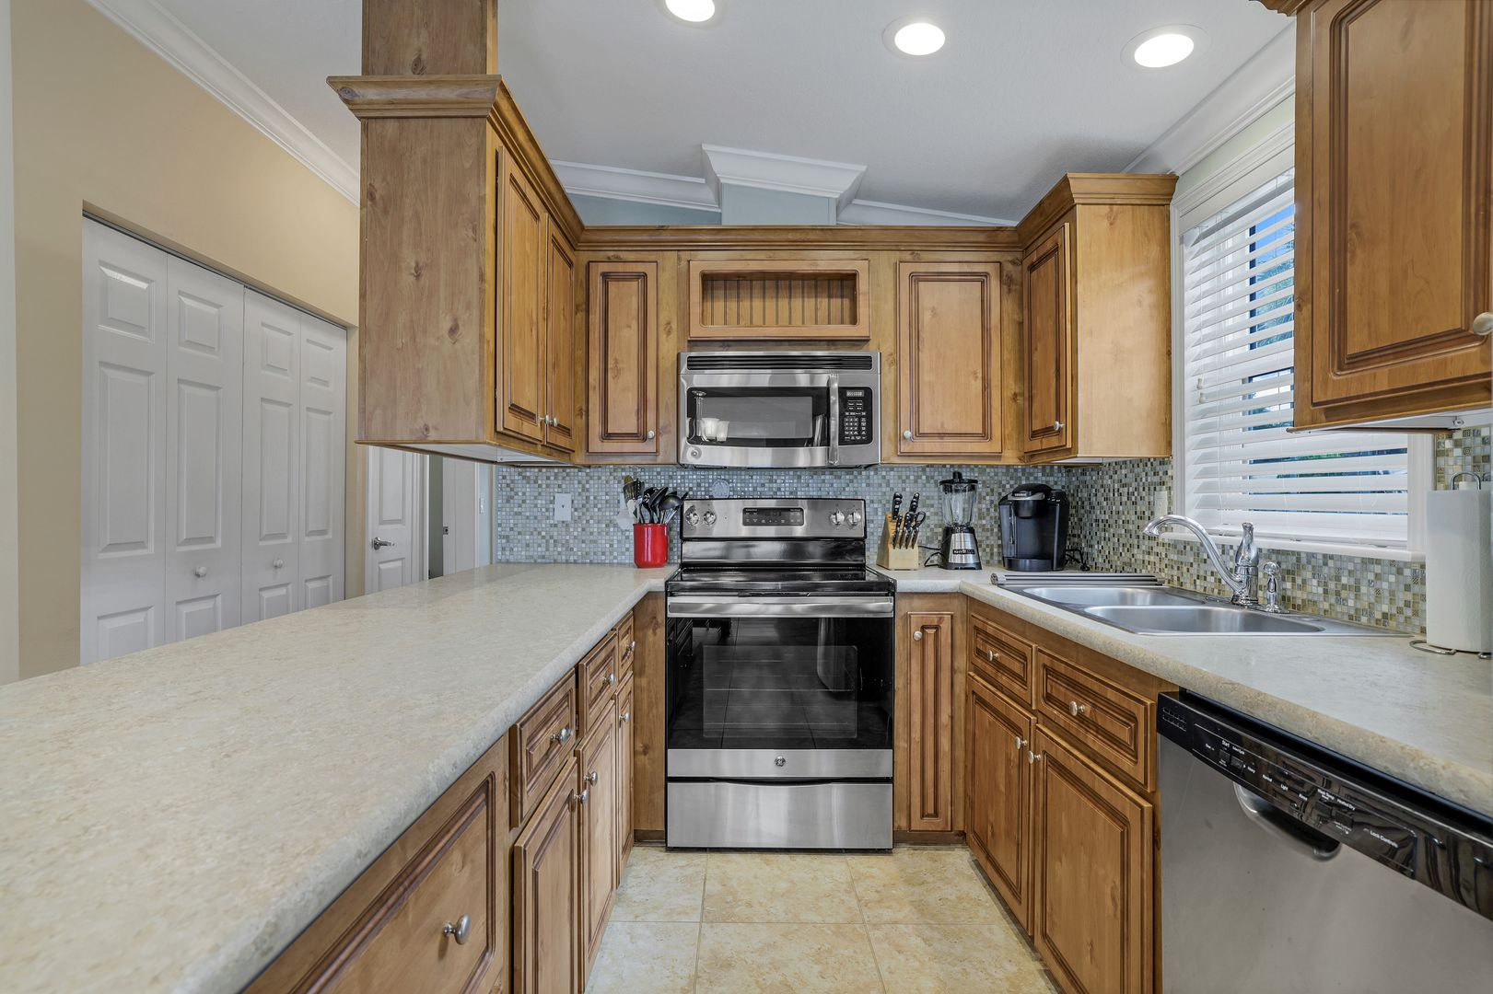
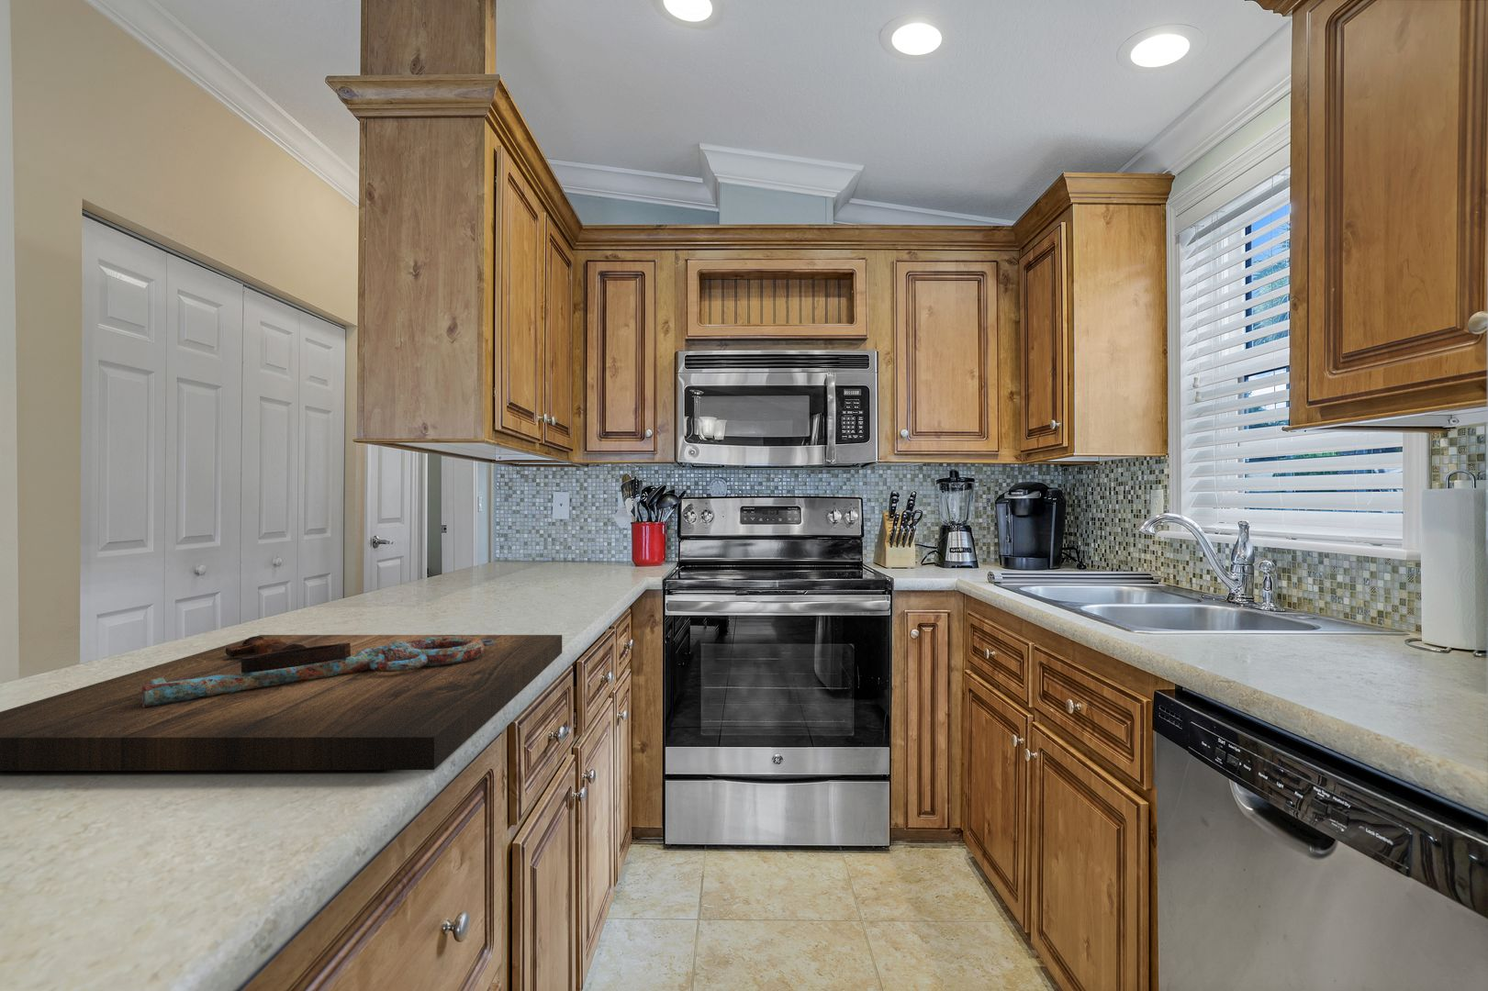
+ cutting board (324, 667)
